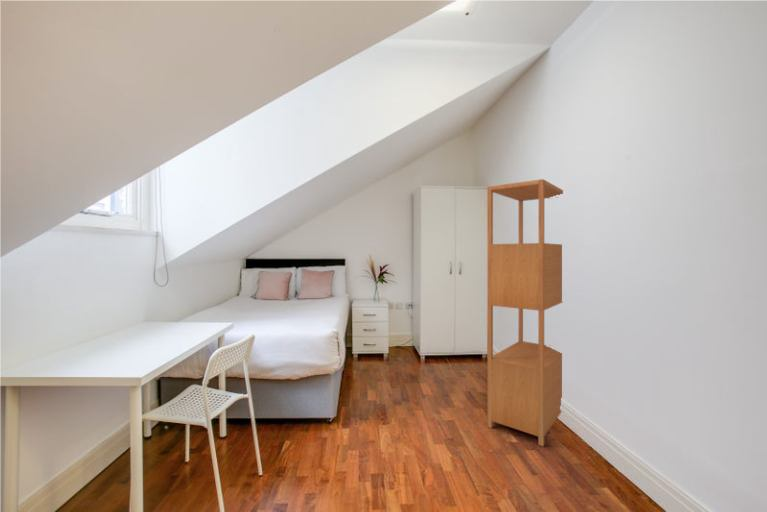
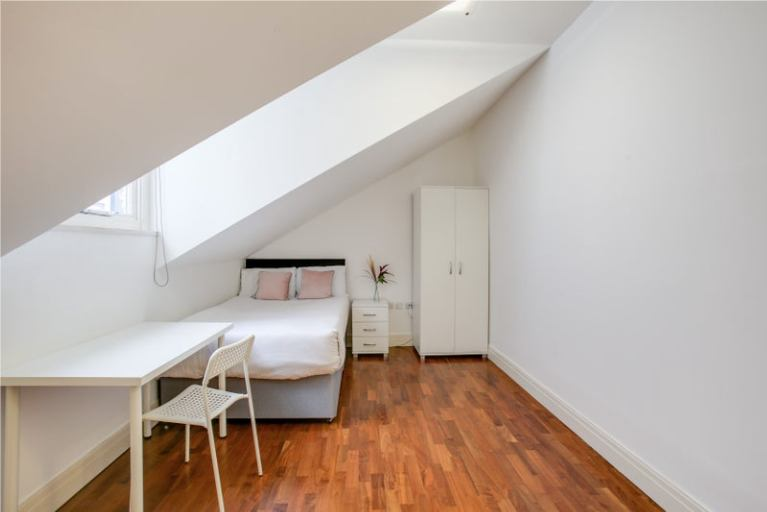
- bookshelf (529, 304)
